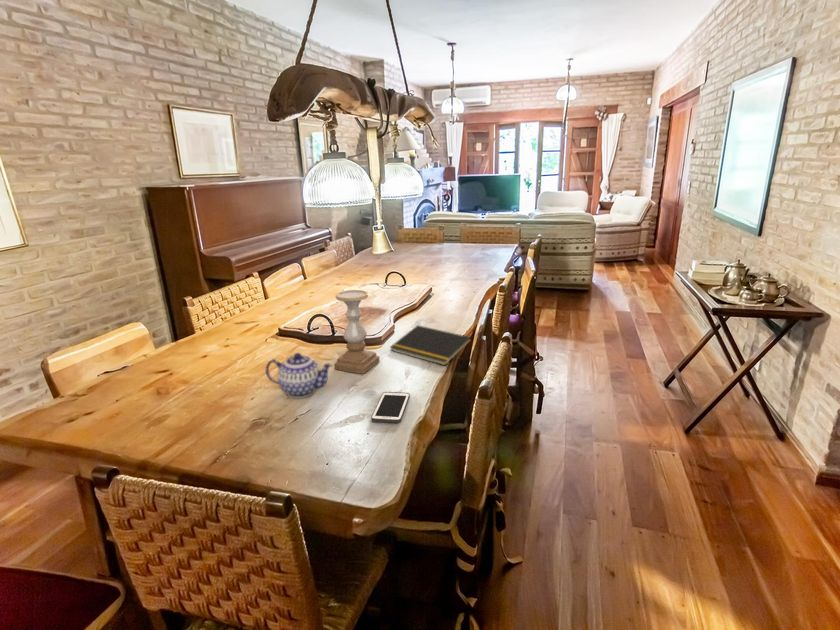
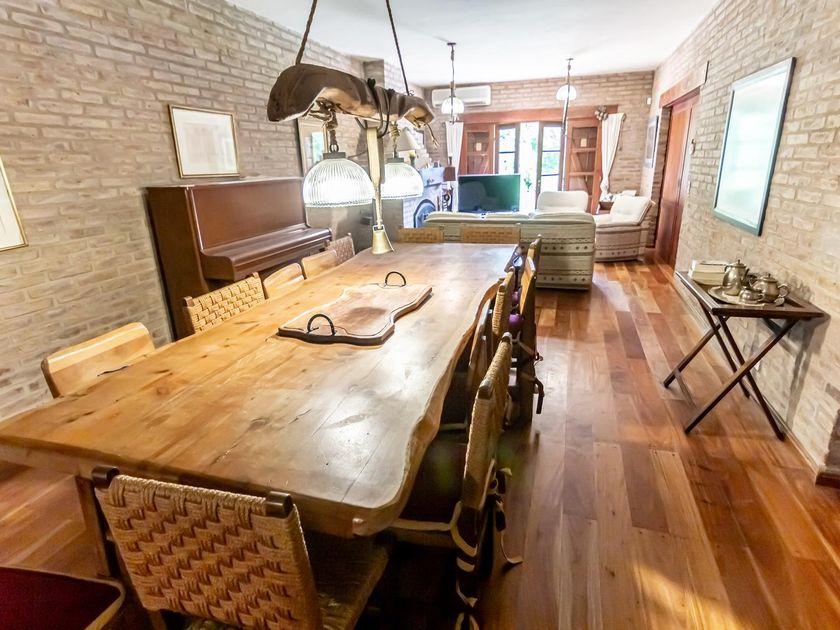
- notepad (430, 343)
- teapot (299, 372)
- candle holder (354, 330)
- cell phone (391, 406)
